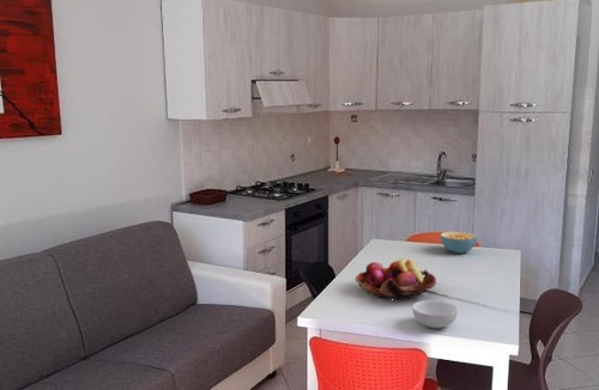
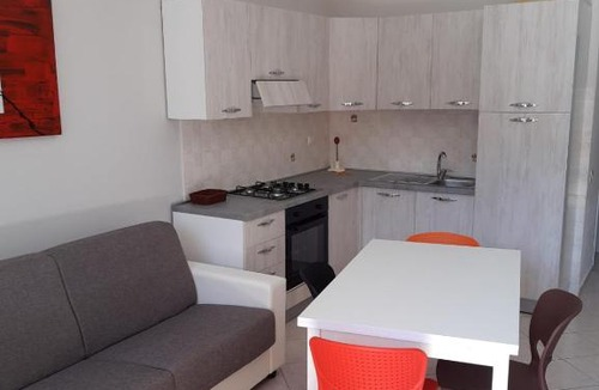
- fruit basket (397, 276)
- cereal bowl (458, 244)
- cereal bowl (434, 316)
